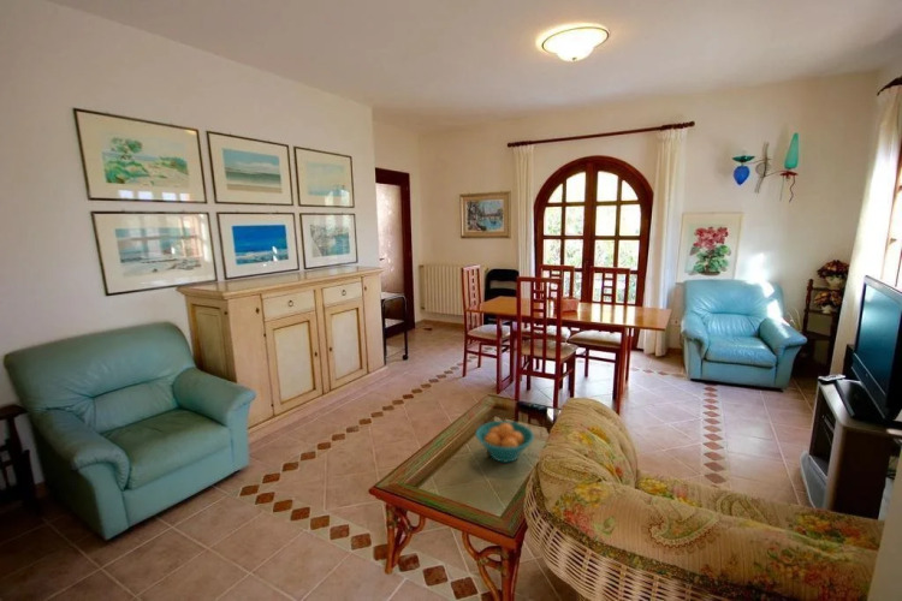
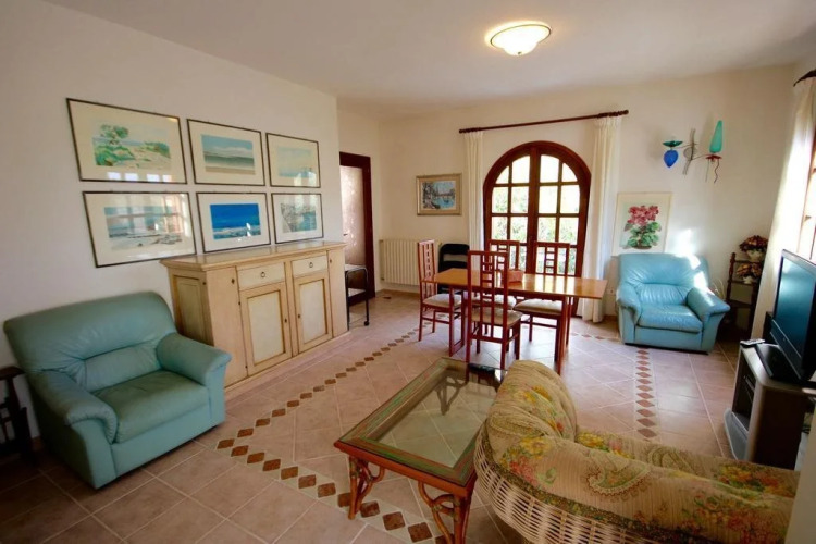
- fruit bowl (504, 439)
